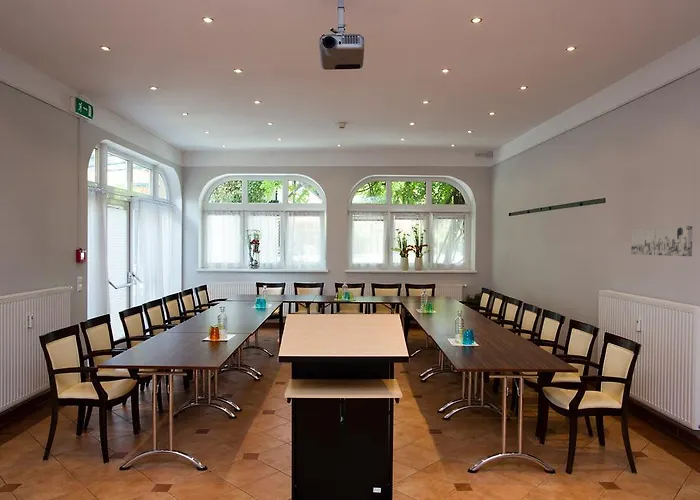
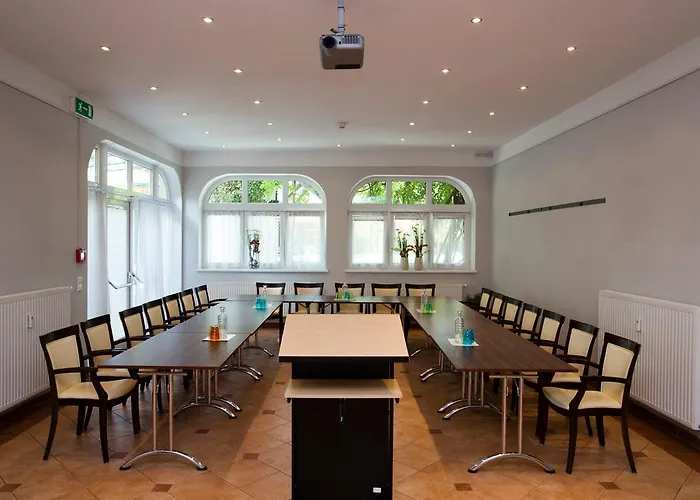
- wall art (659, 241)
